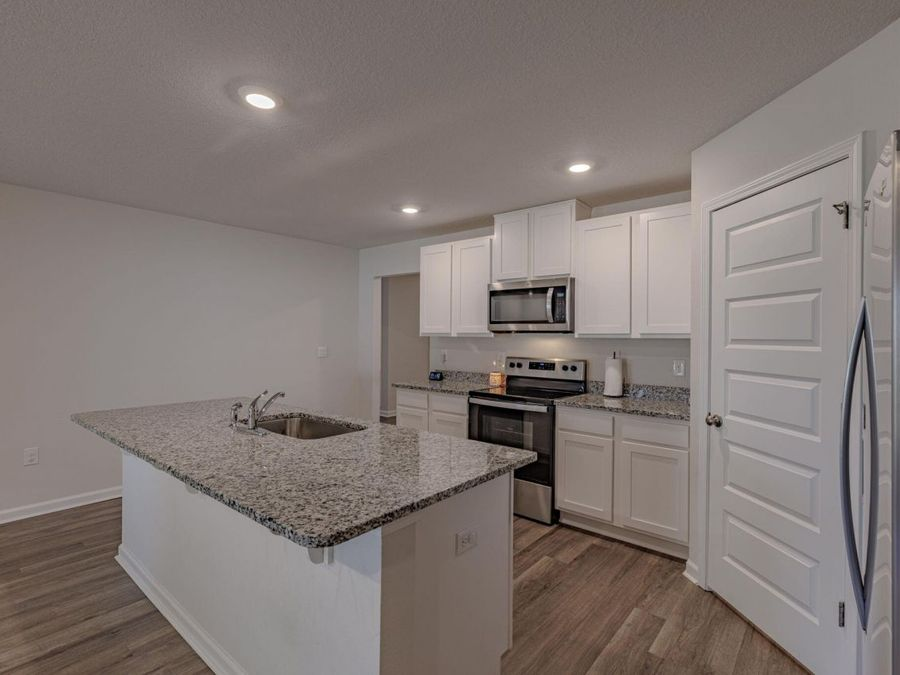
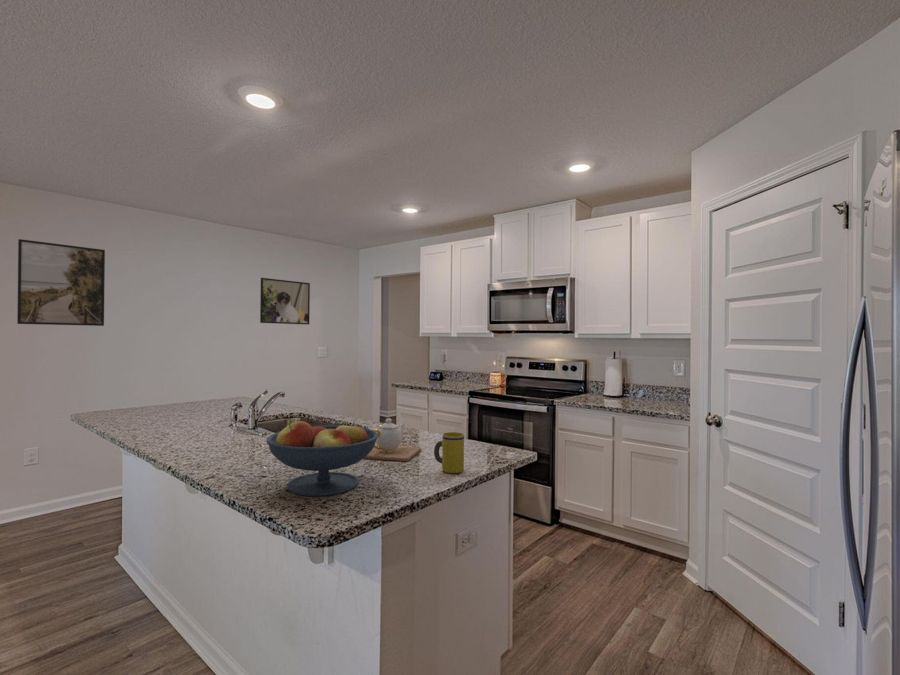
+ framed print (63, 284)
+ fruit bowl (323, 451)
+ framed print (286, 302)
+ teapot (392, 436)
+ mug (448, 452)
